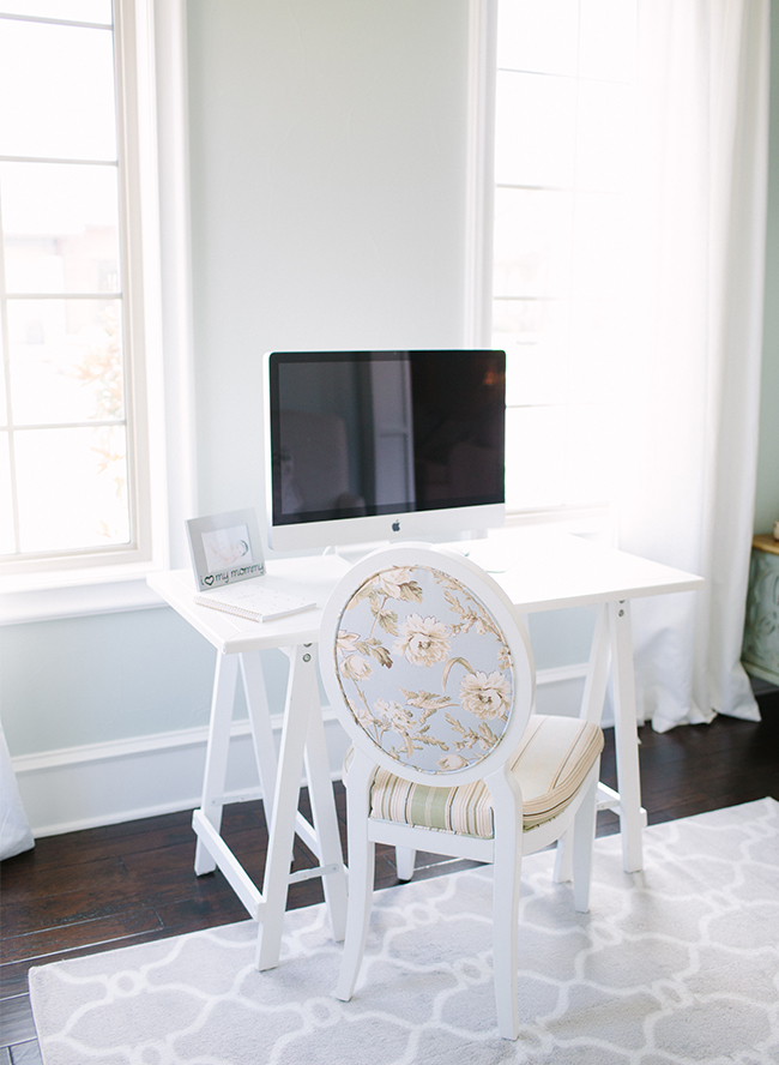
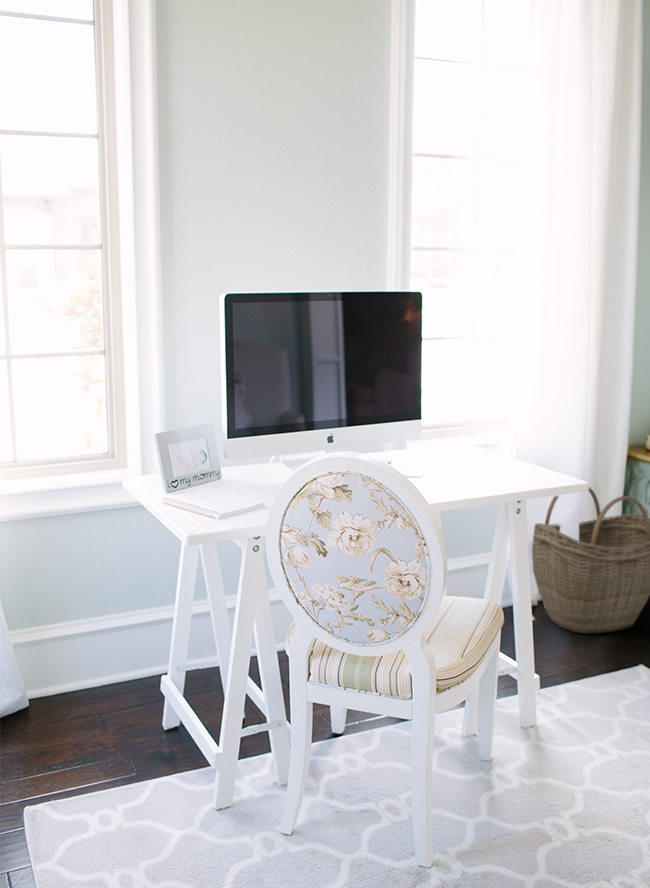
+ woven basket (594, 555)
